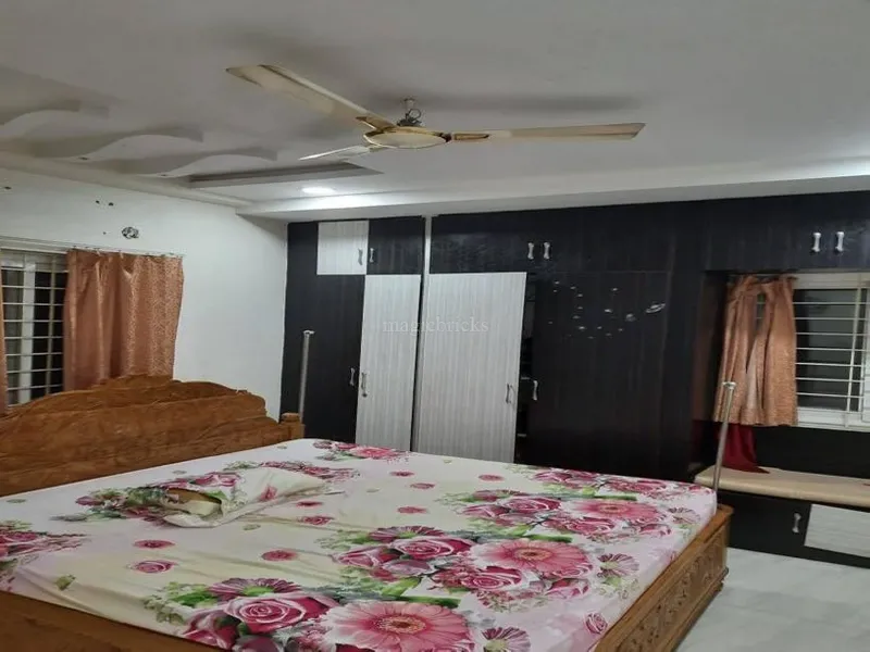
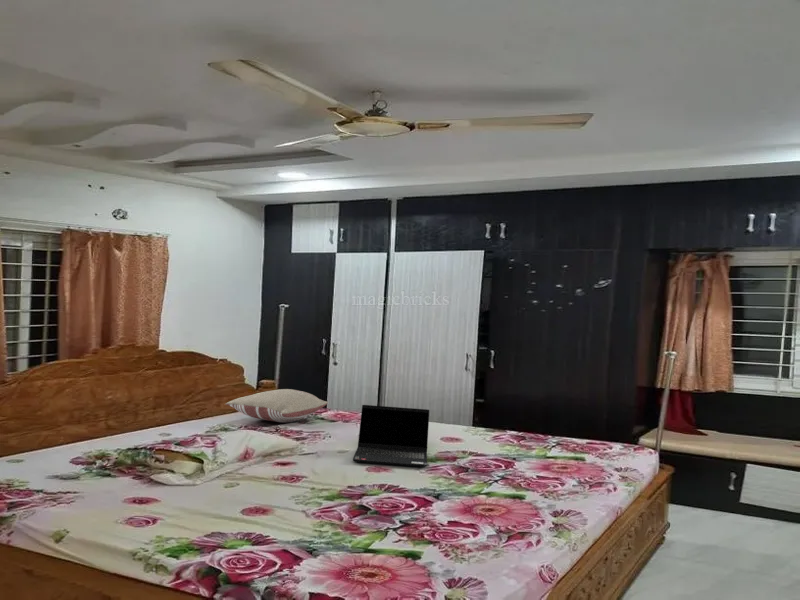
+ laptop computer (392, 434)
+ pillow (277, 404)
